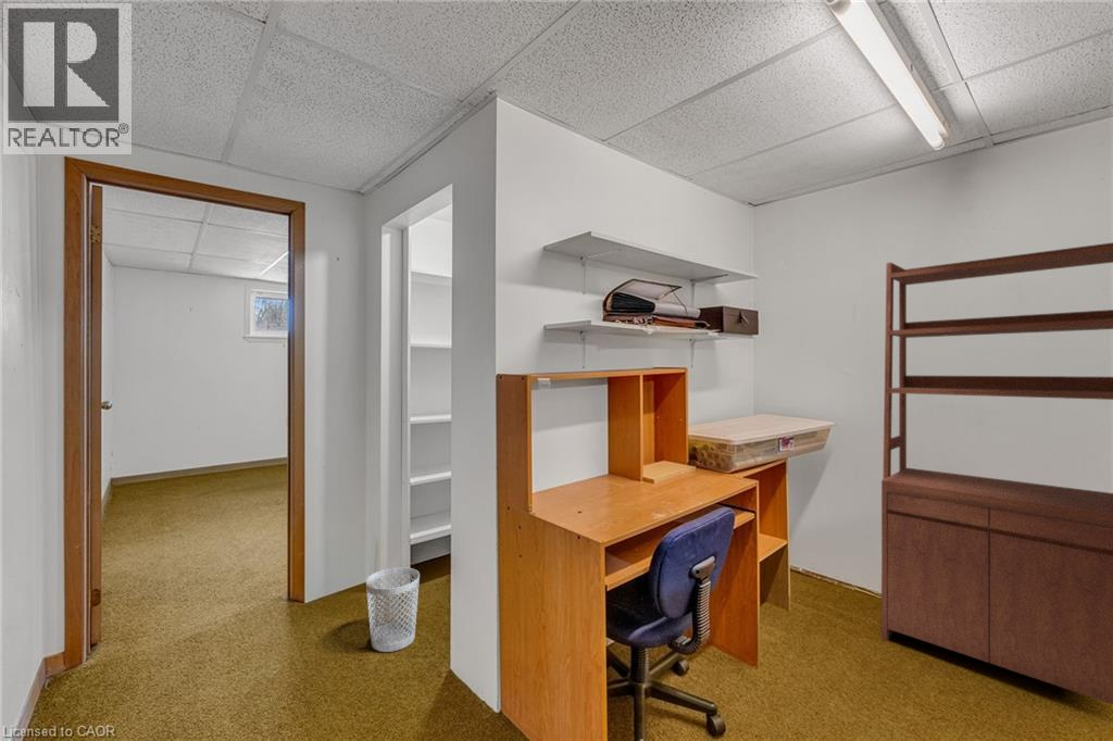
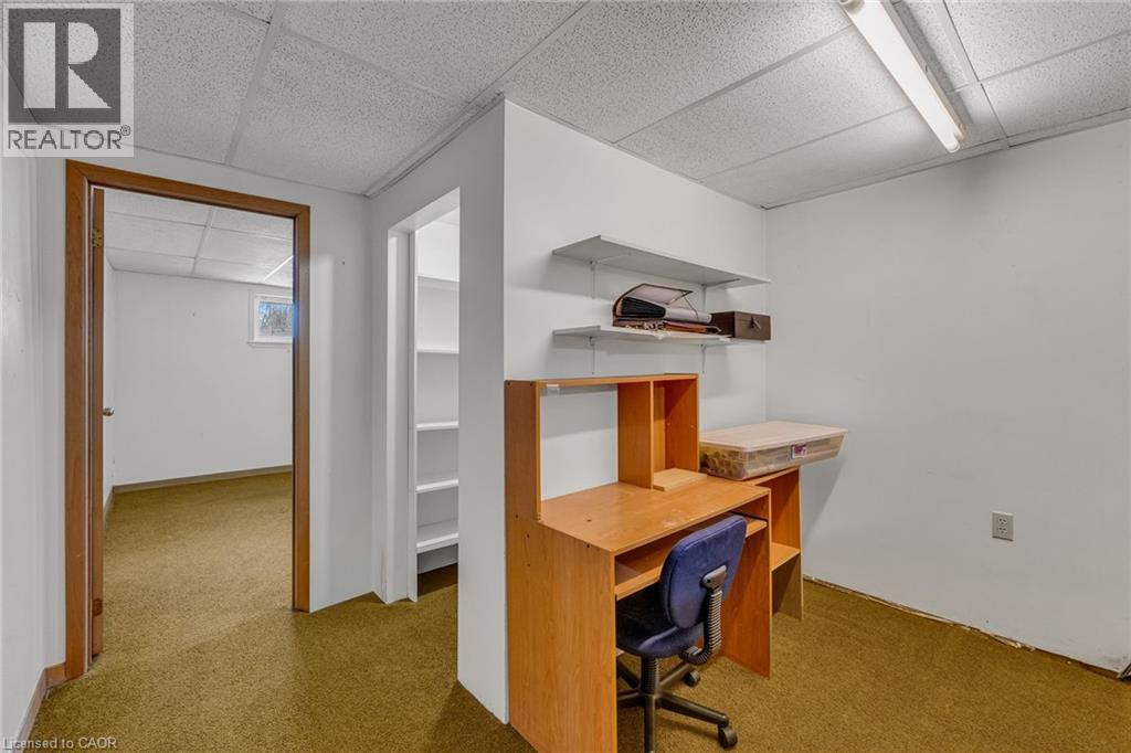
- bookshelf (993, 478)
- wastebasket (392, 608)
